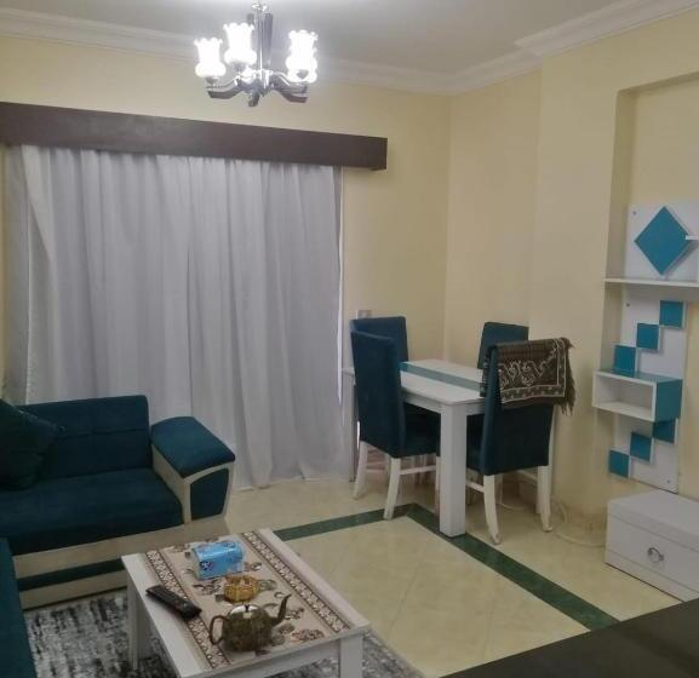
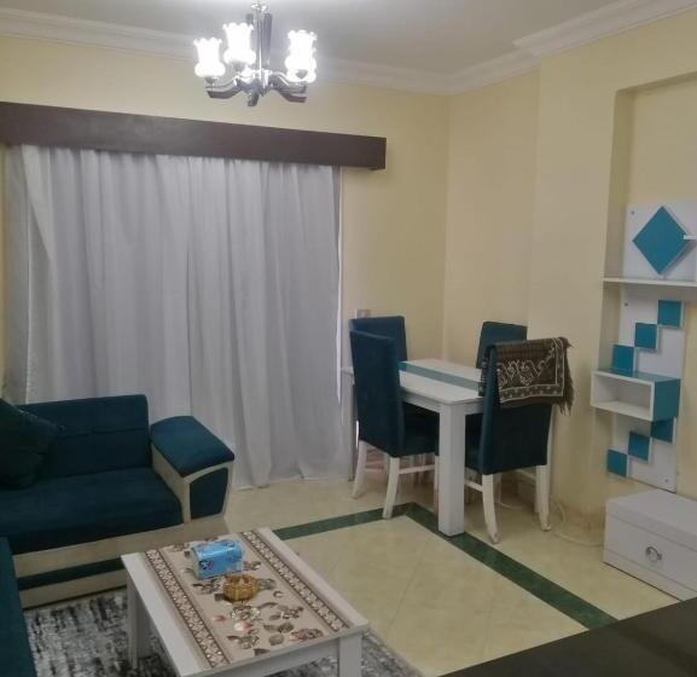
- teapot (251, 620)
- remote control (172, 601)
